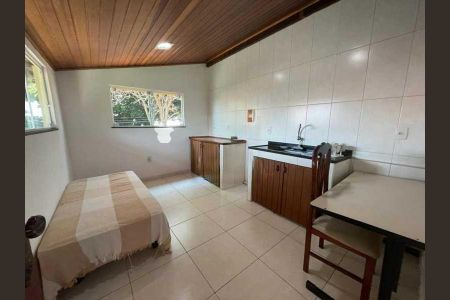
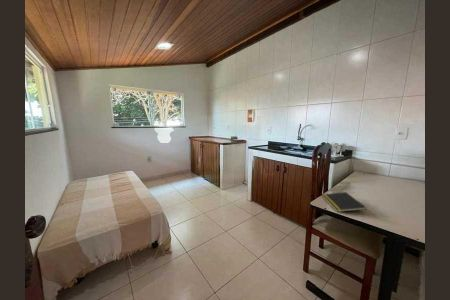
+ notepad (341, 201)
